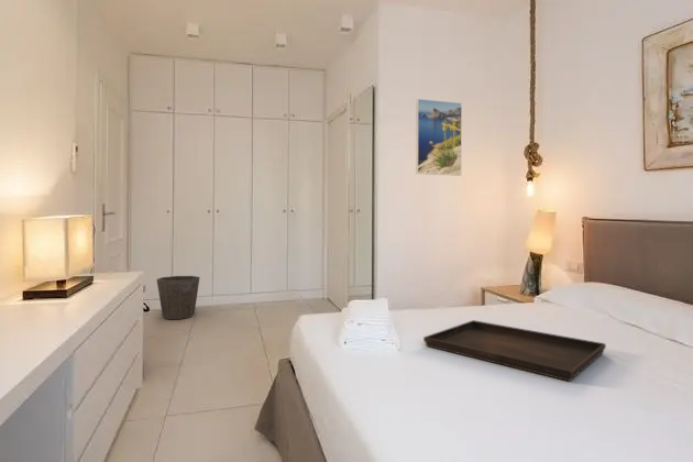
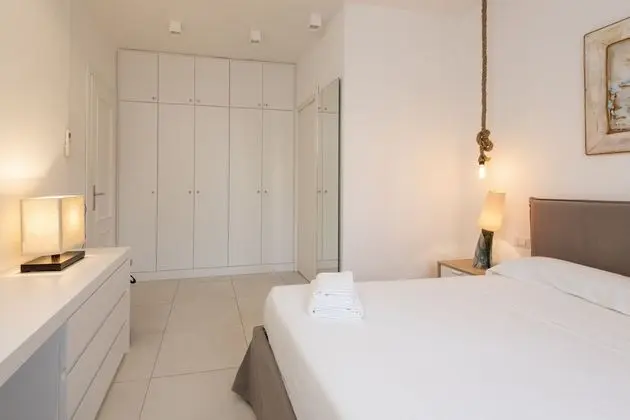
- waste bin (178, 297)
- serving tray (512, 344)
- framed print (439, 138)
